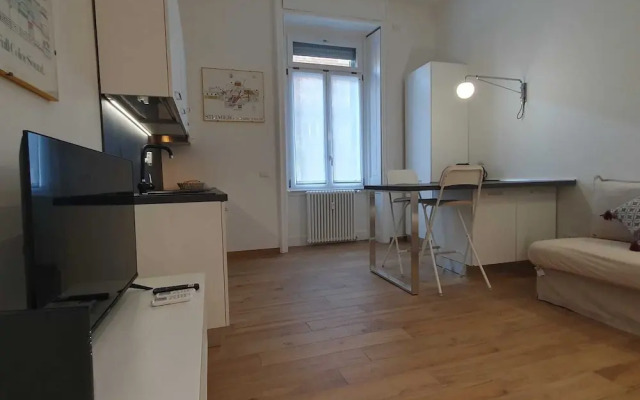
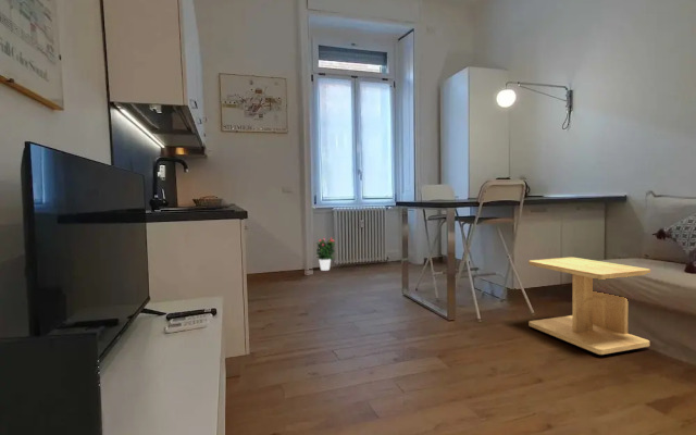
+ side table (584, 300)
+ potted flower (325, 253)
